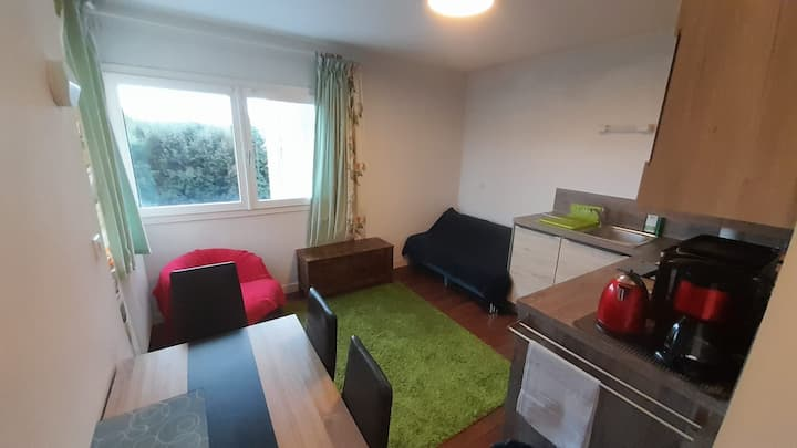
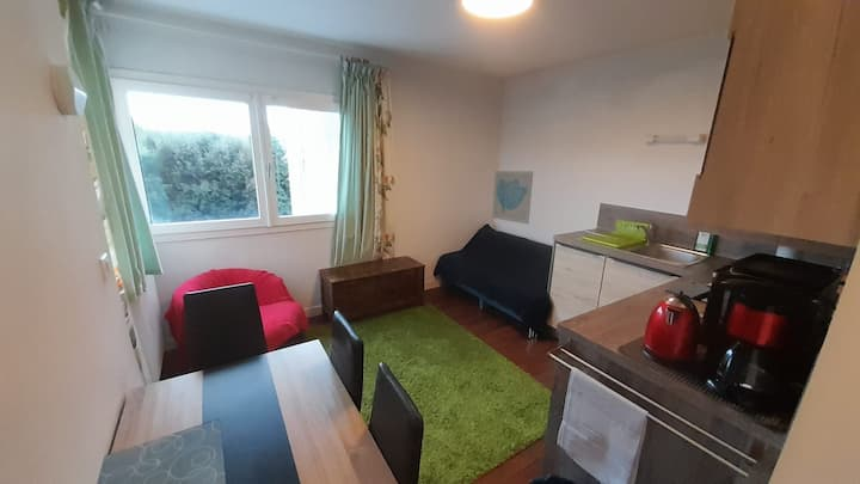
+ wall art (510, 196)
